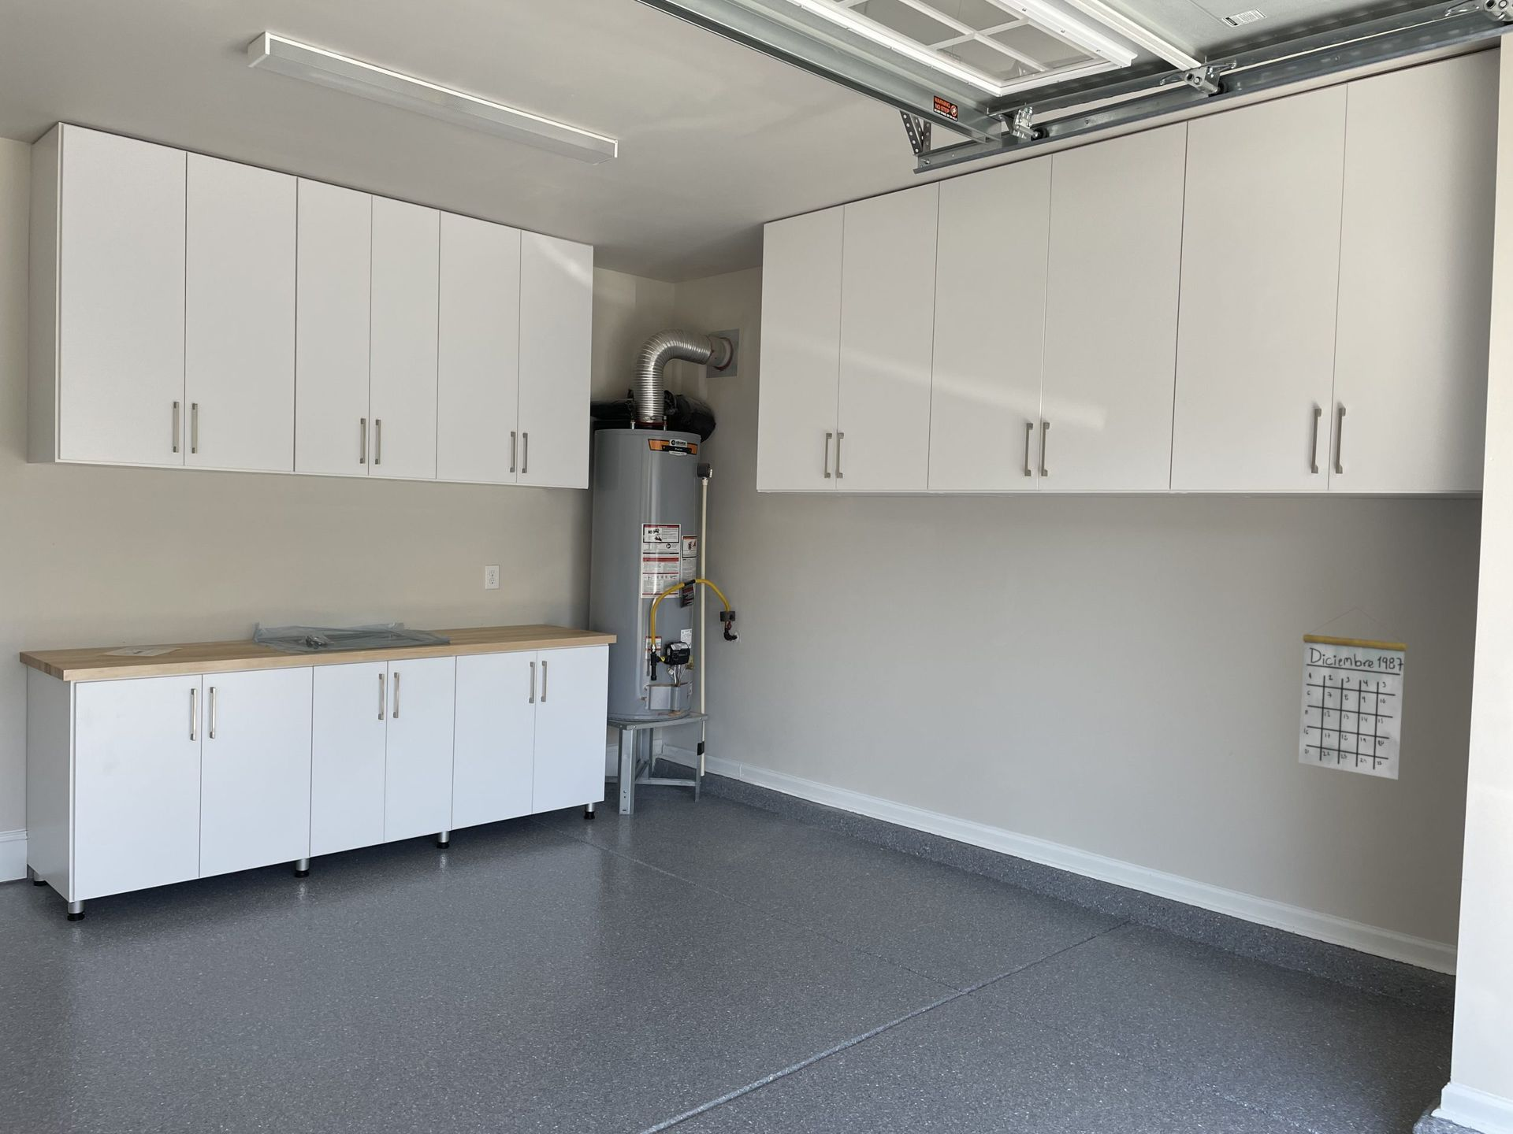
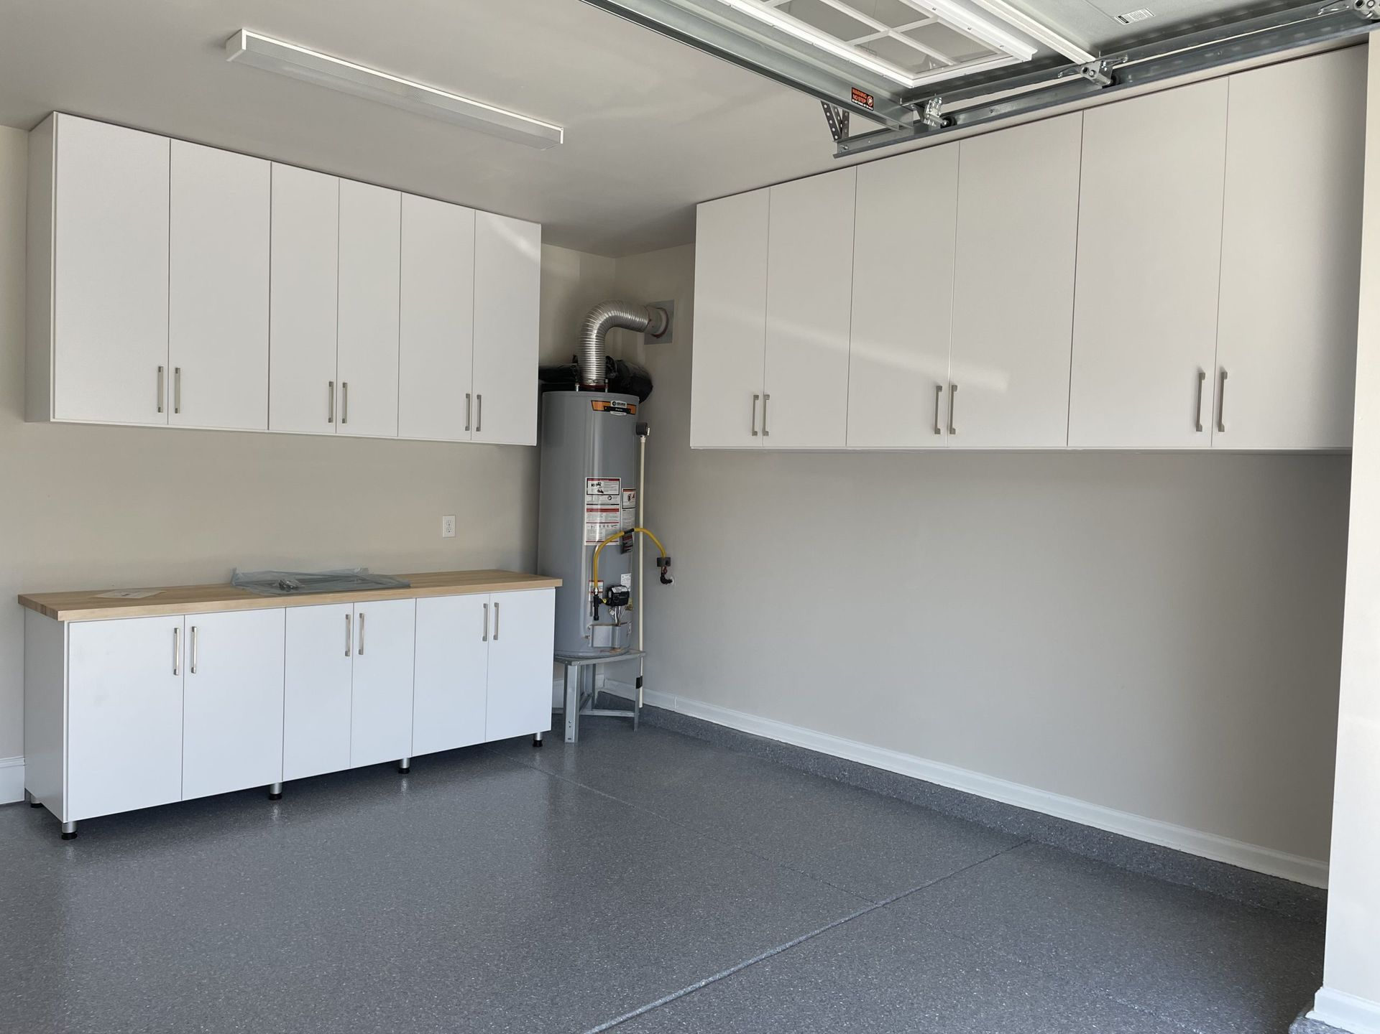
- calendar (1351, 688)
